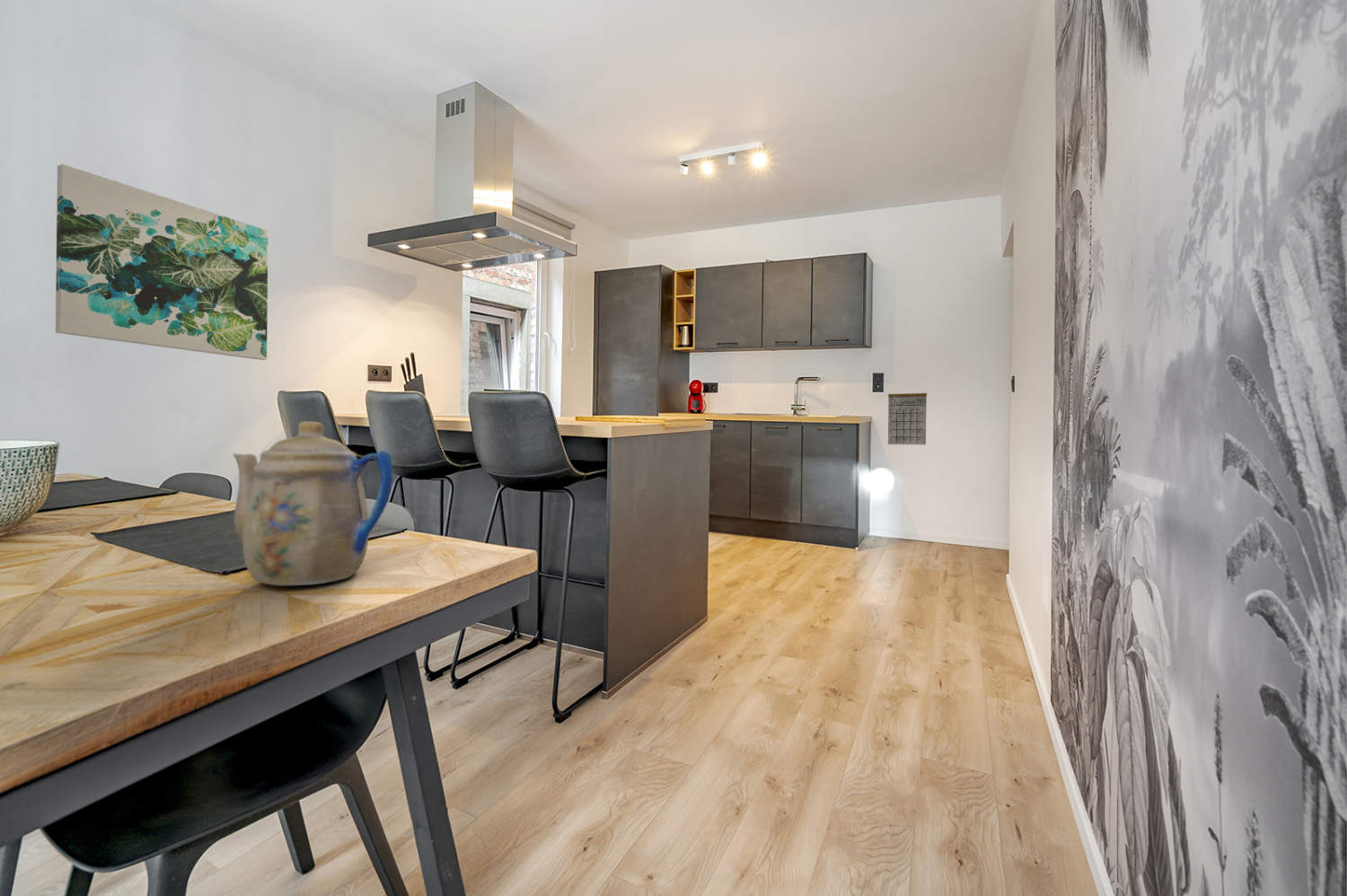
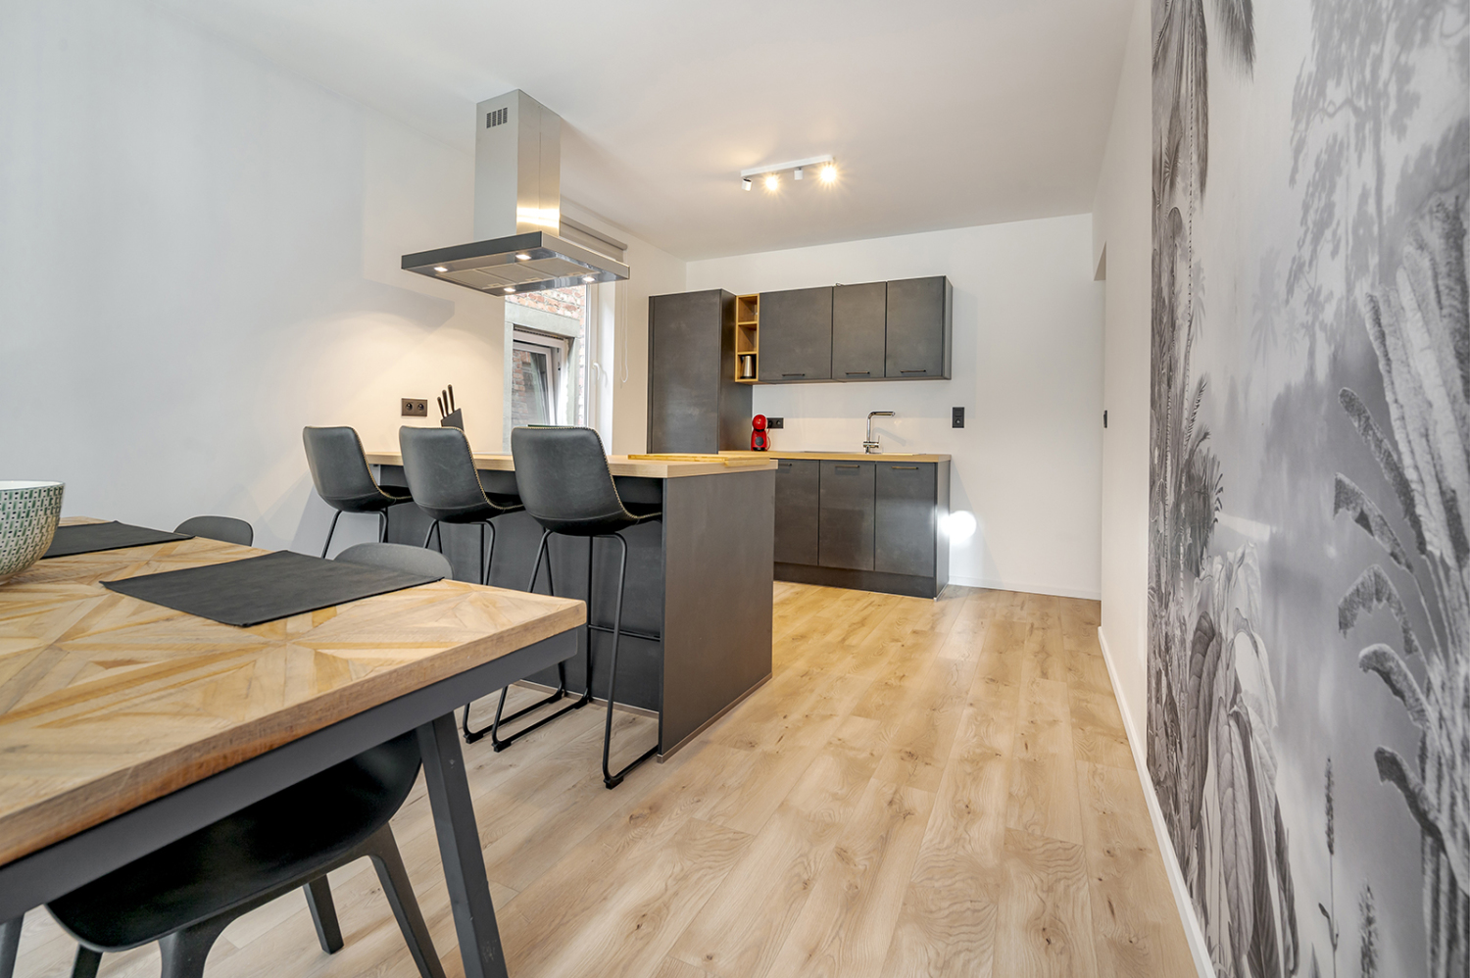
- wall art (175, 275)
- calendar (907, 413)
- teapot (310, 499)
